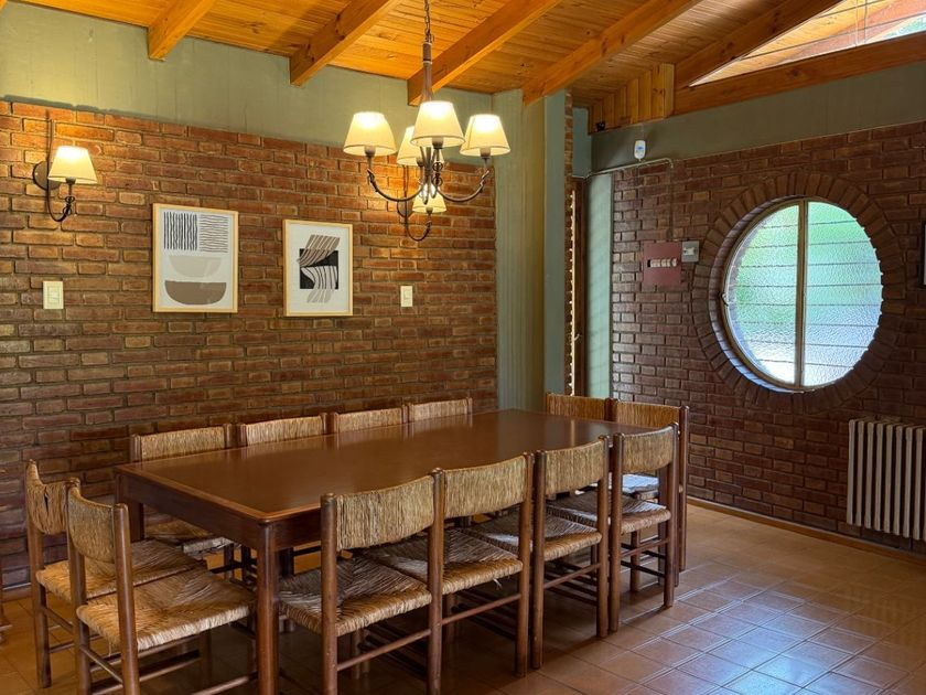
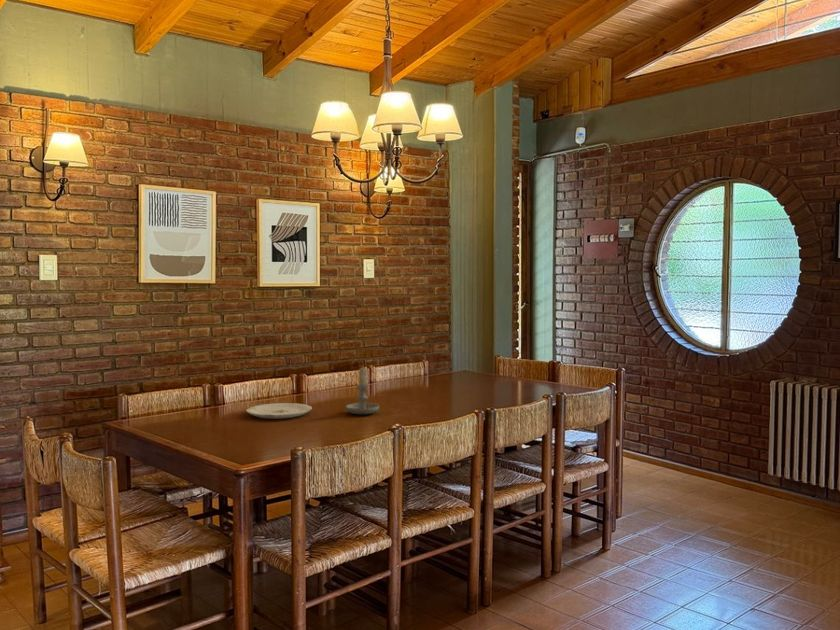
+ candle (362, 389)
+ plate (279, 411)
